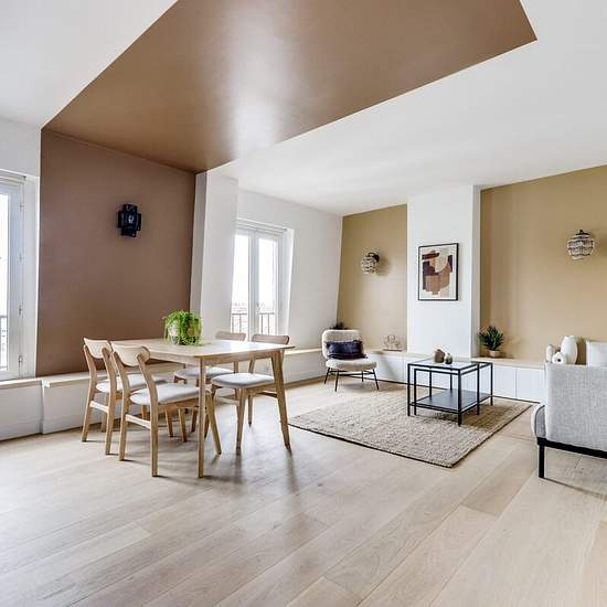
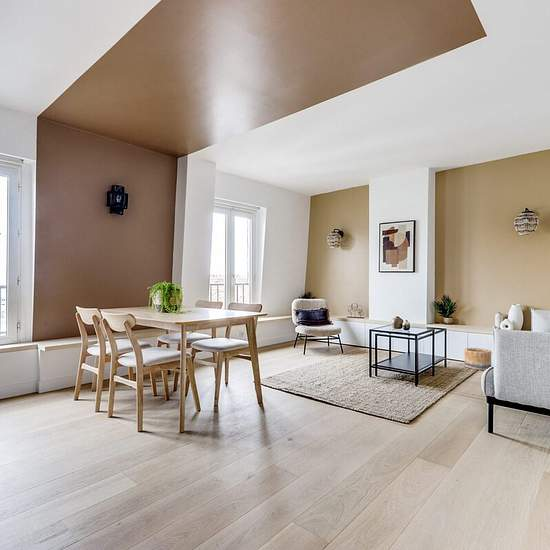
+ basket (477, 358)
